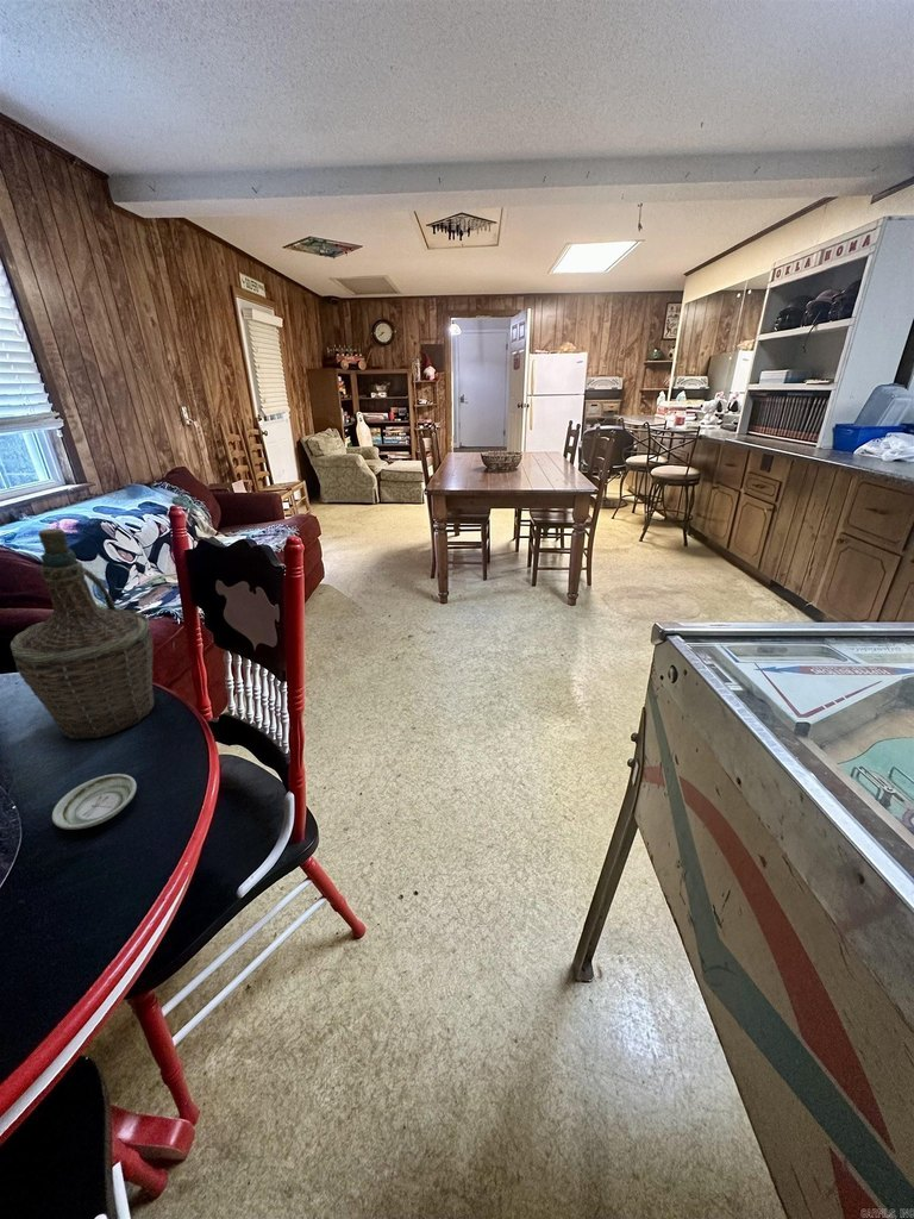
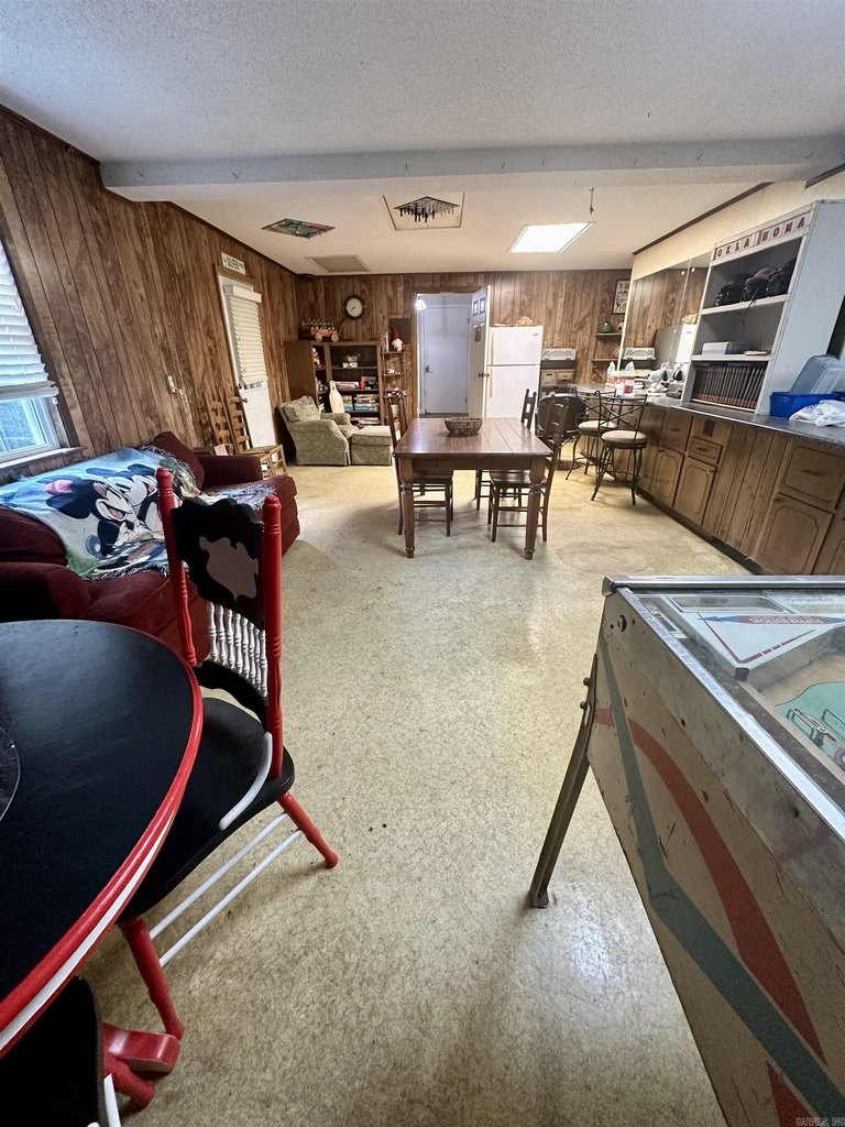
- bottle (82, 630)
- saucer (98, 804)
